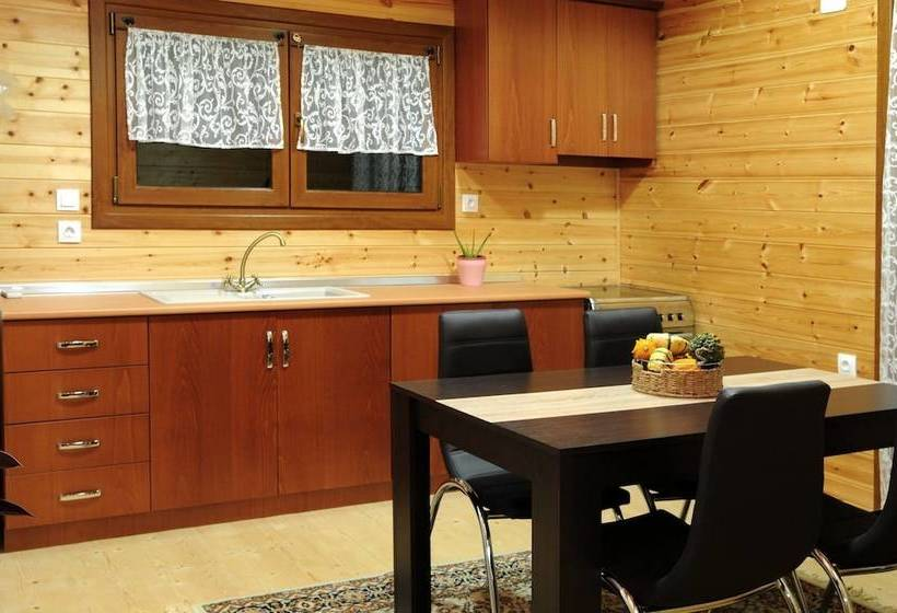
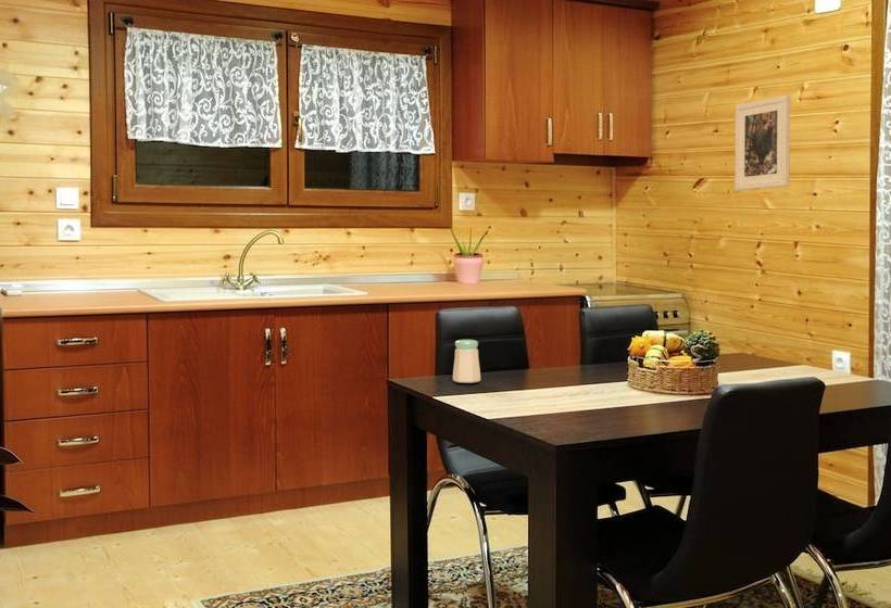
+ salt shaker (466, 360)
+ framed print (762, 143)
